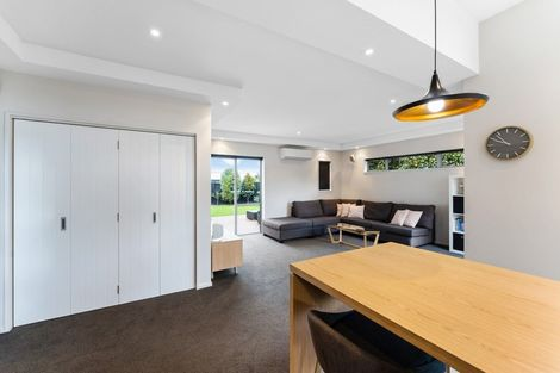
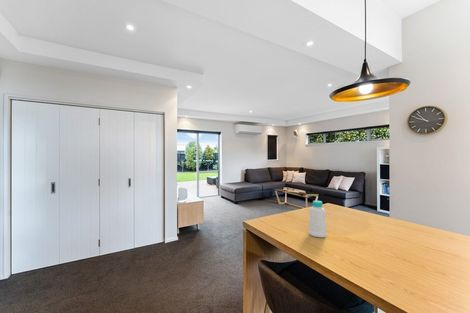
+ bottle (317, 218)
